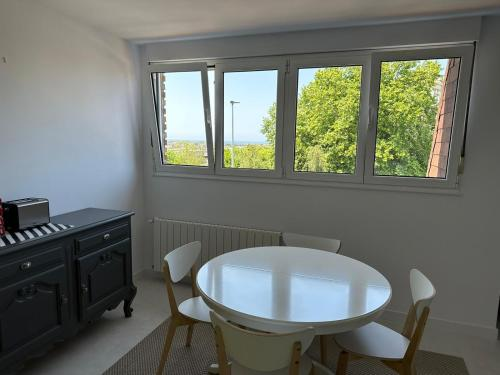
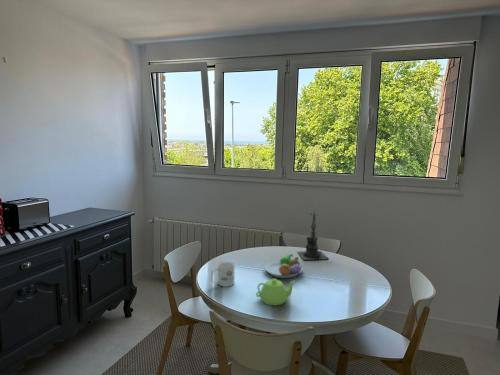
+ teapot (275, 289)
+ fruit bowl (284, 264)
+ mug (223, 274)
+ candle holder (313, 230)
